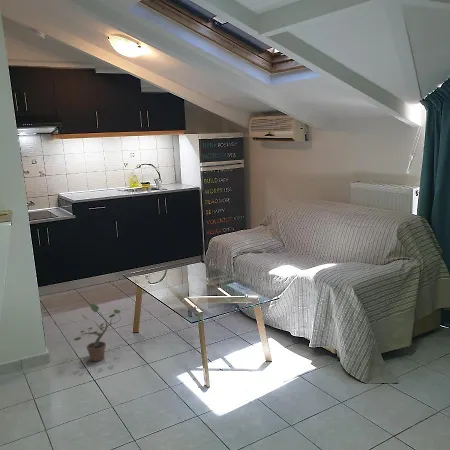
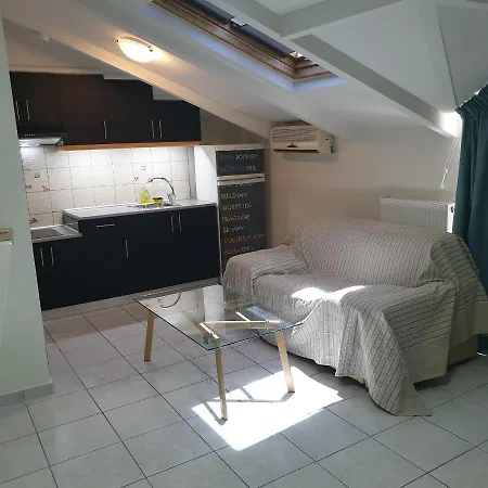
- potted plant (99, 333)
